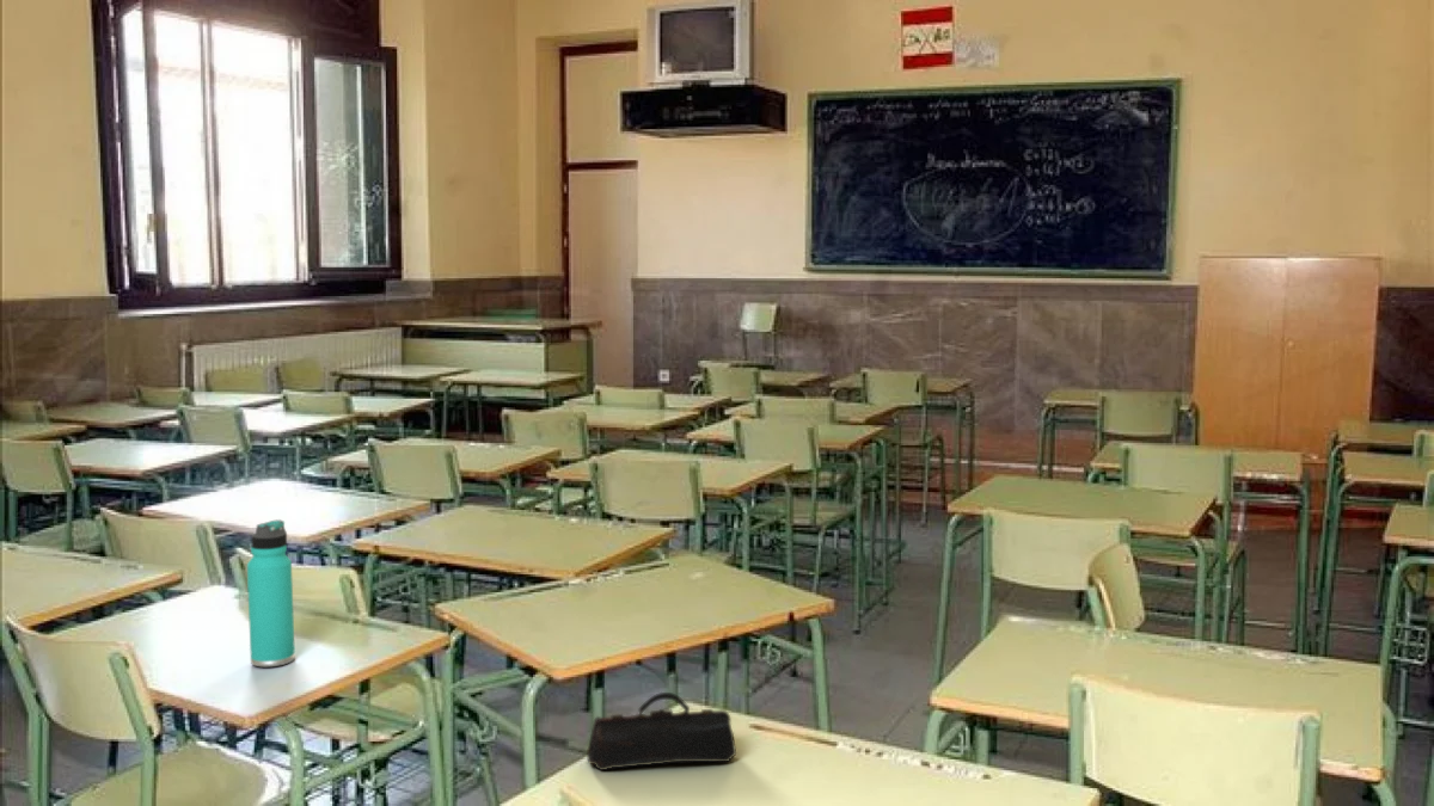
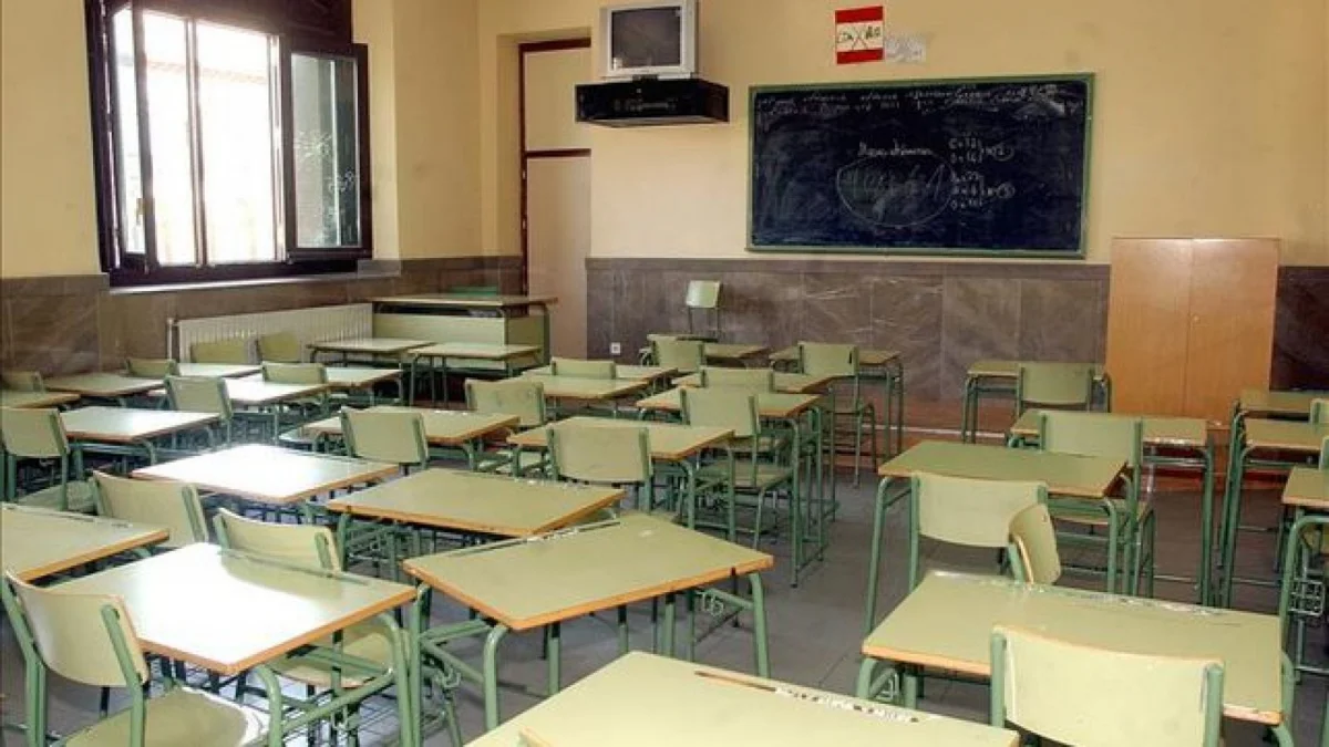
- thermos bottle (270, 592)
- pencil case (661, 726)
